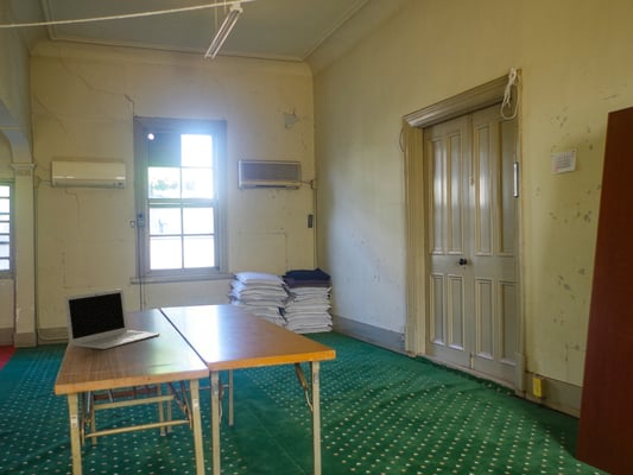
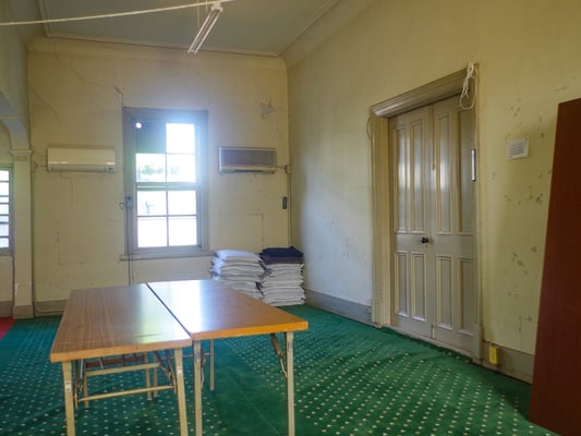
- laptop (114, 316)
